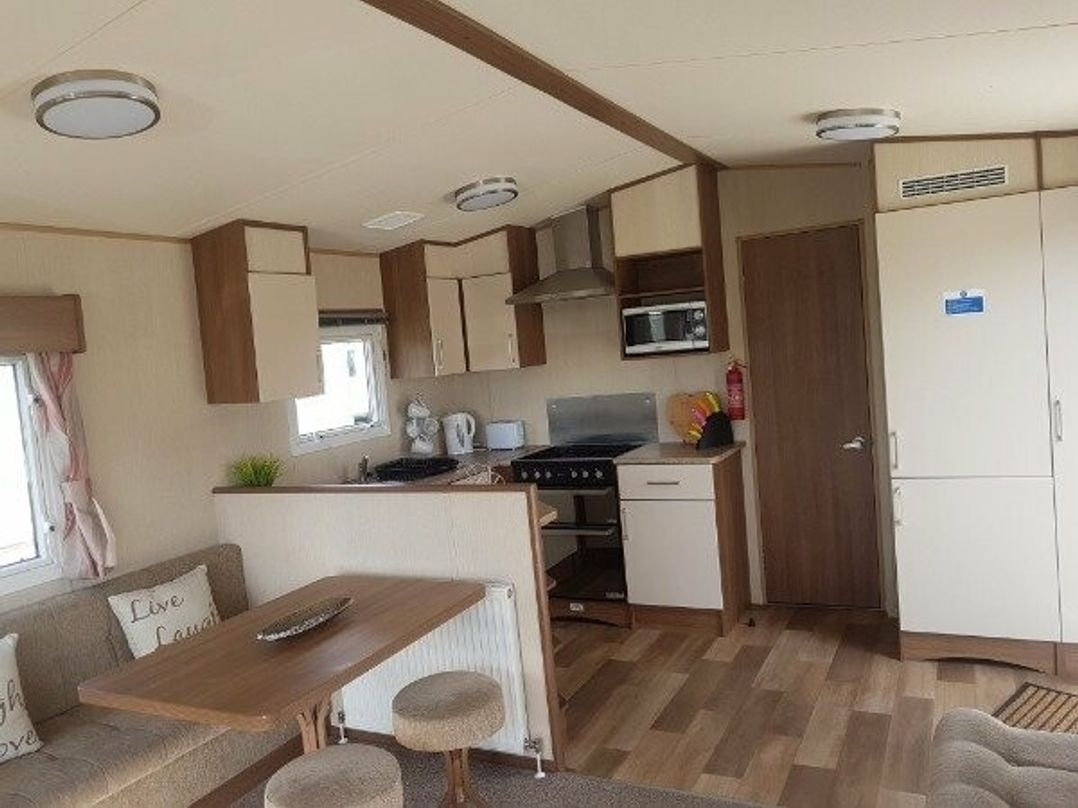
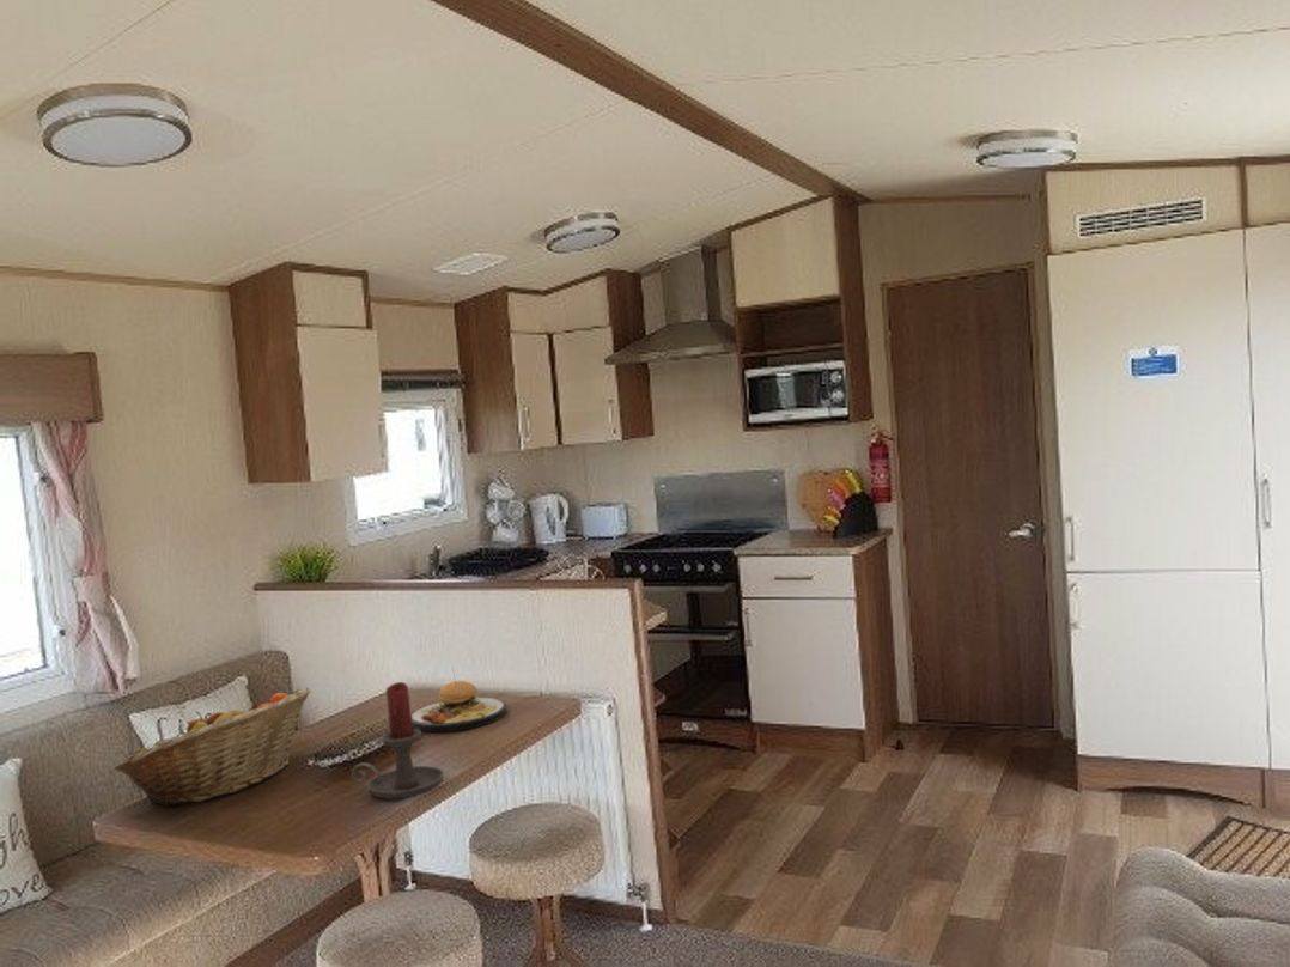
+ plate (456, 693)
+ candle holder (391, 736)
+ fruit basket (220, 741)
